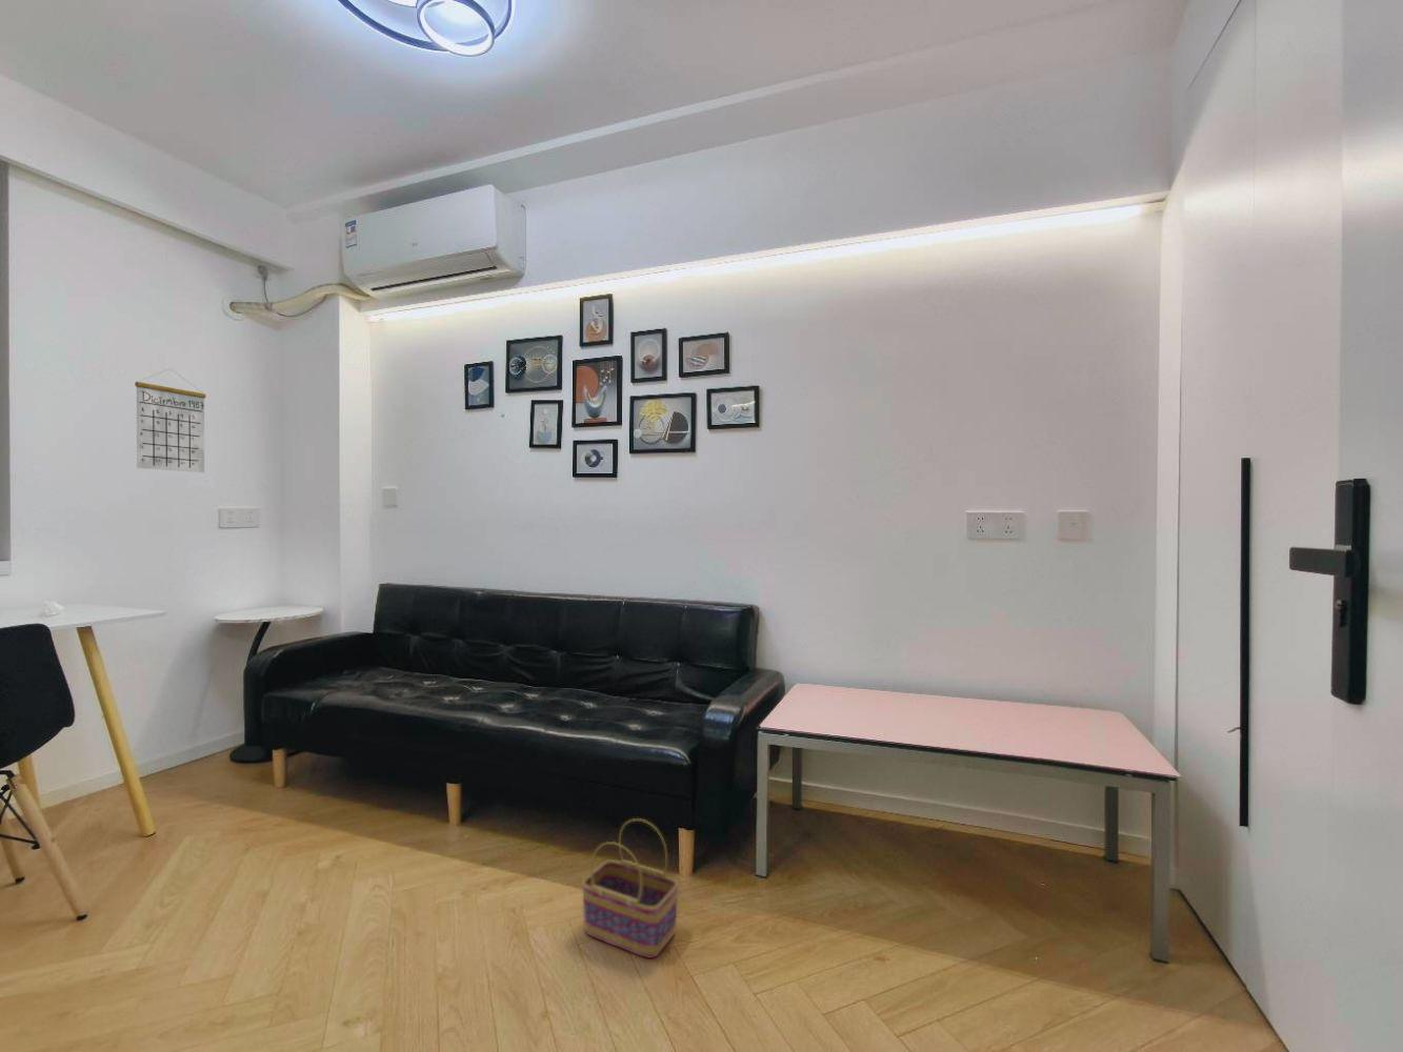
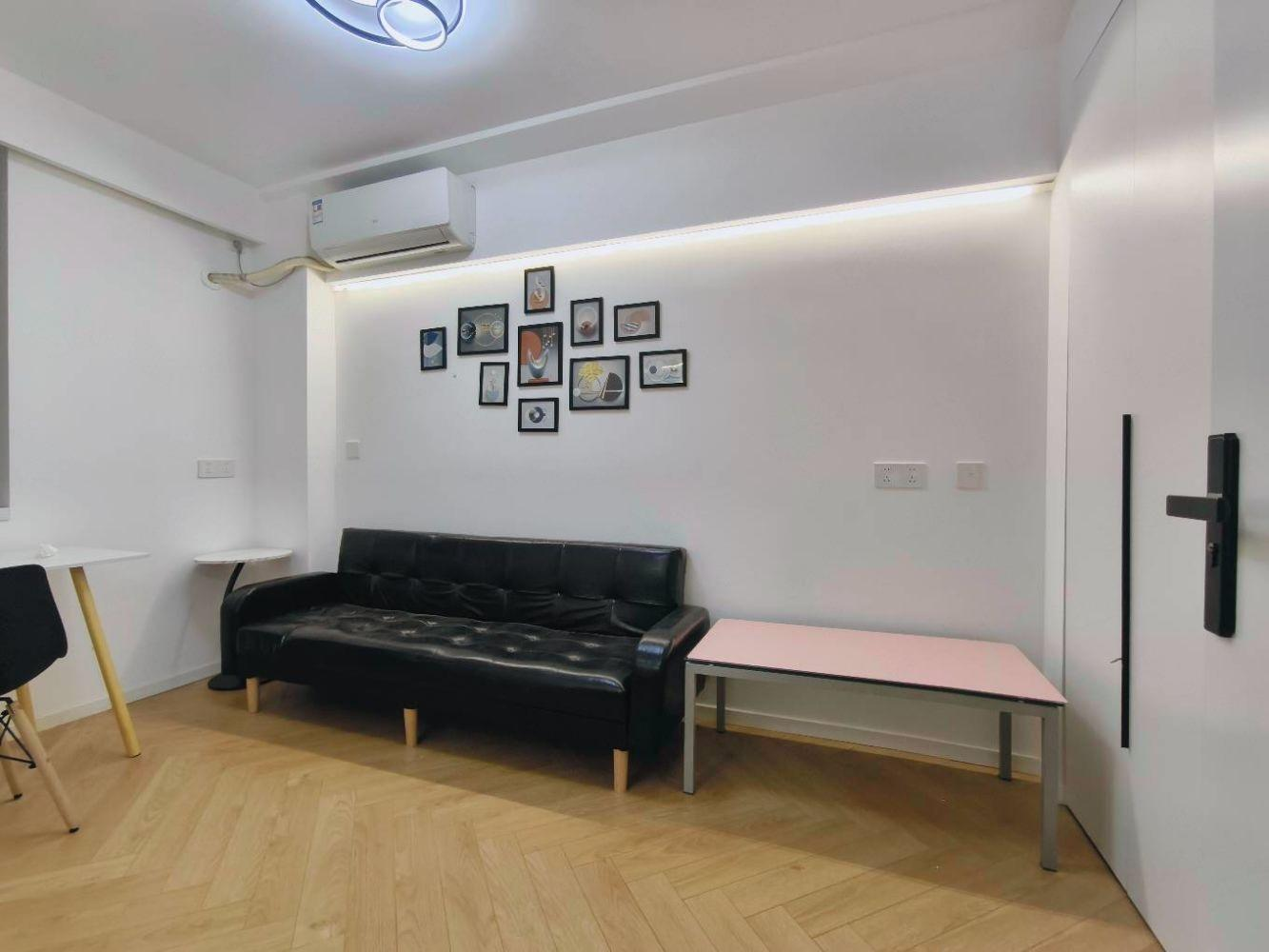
- basket (629, 881)
- calendar (171, 419)
